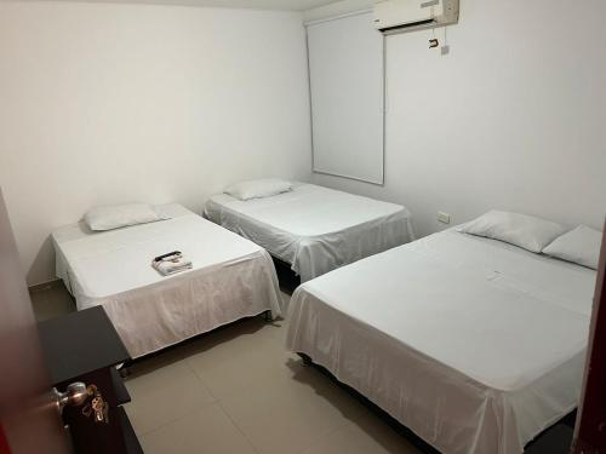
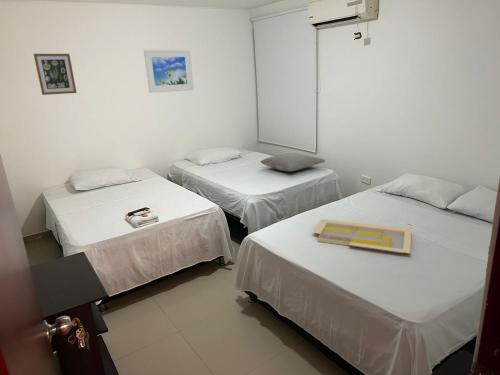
+ pillow (292, 161)
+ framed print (170, 71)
+ serving tray (360, 235)
+ wall art (55, 74)
